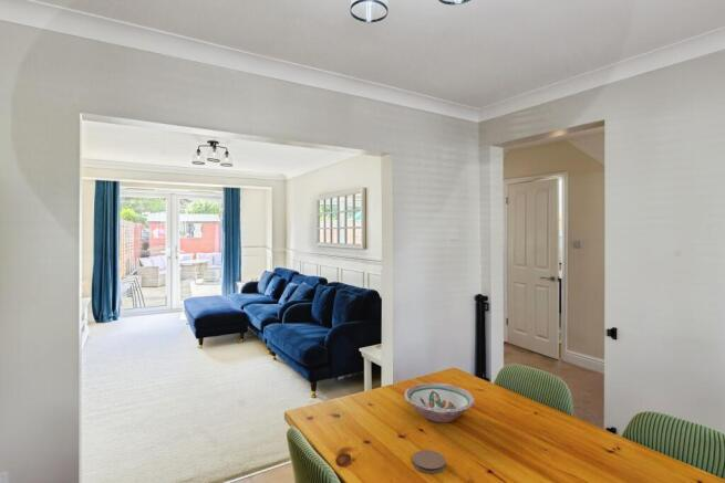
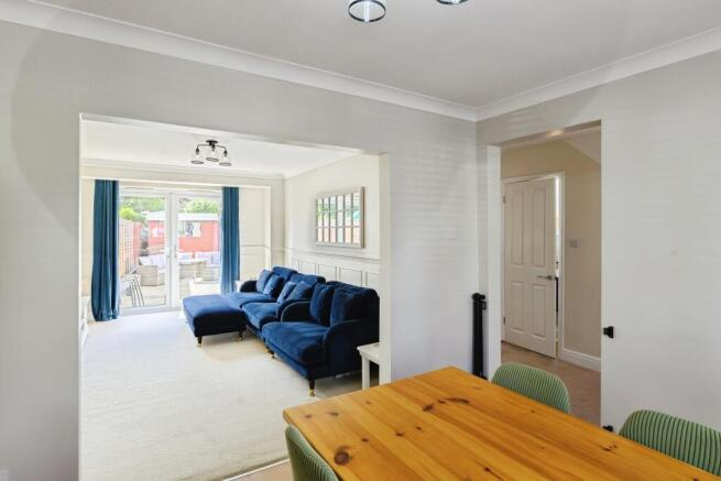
- bowl (438, 405)
- coaster (428, 461)
